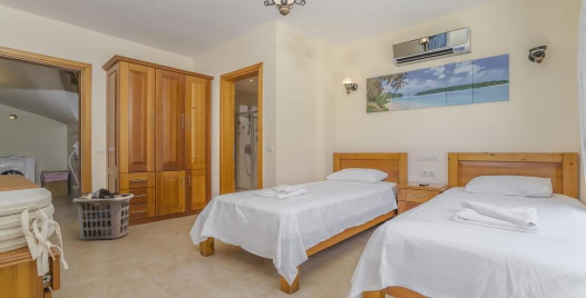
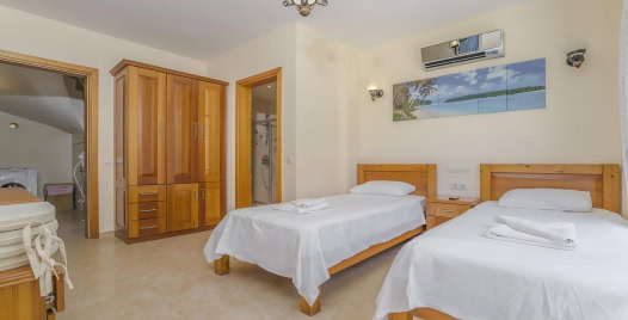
- clothes hamper (105, 212)
